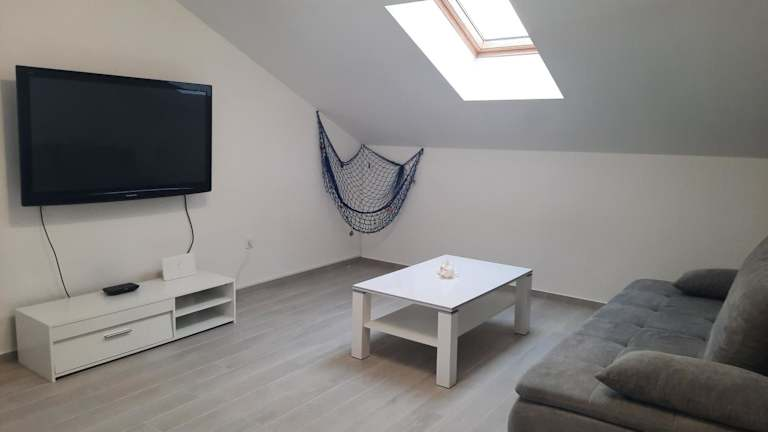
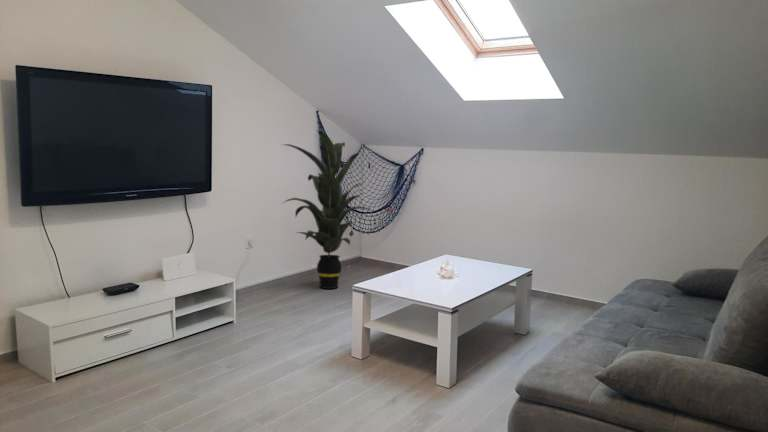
+ indoor plant (323, 210)
